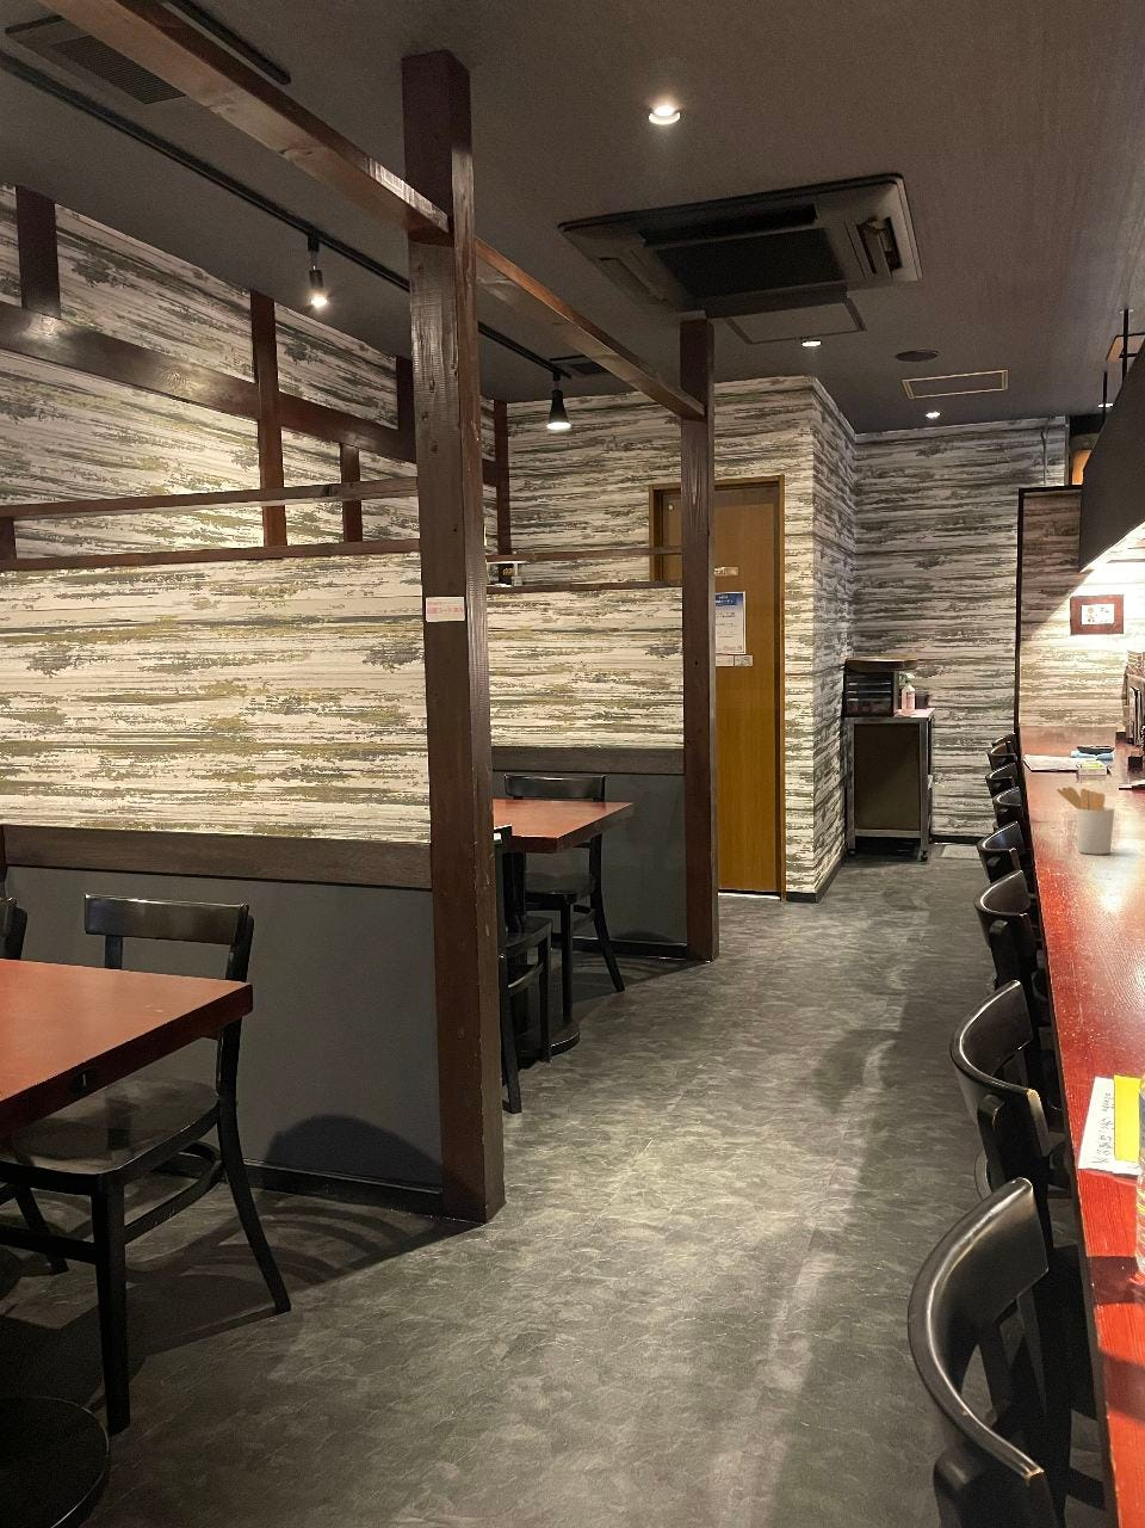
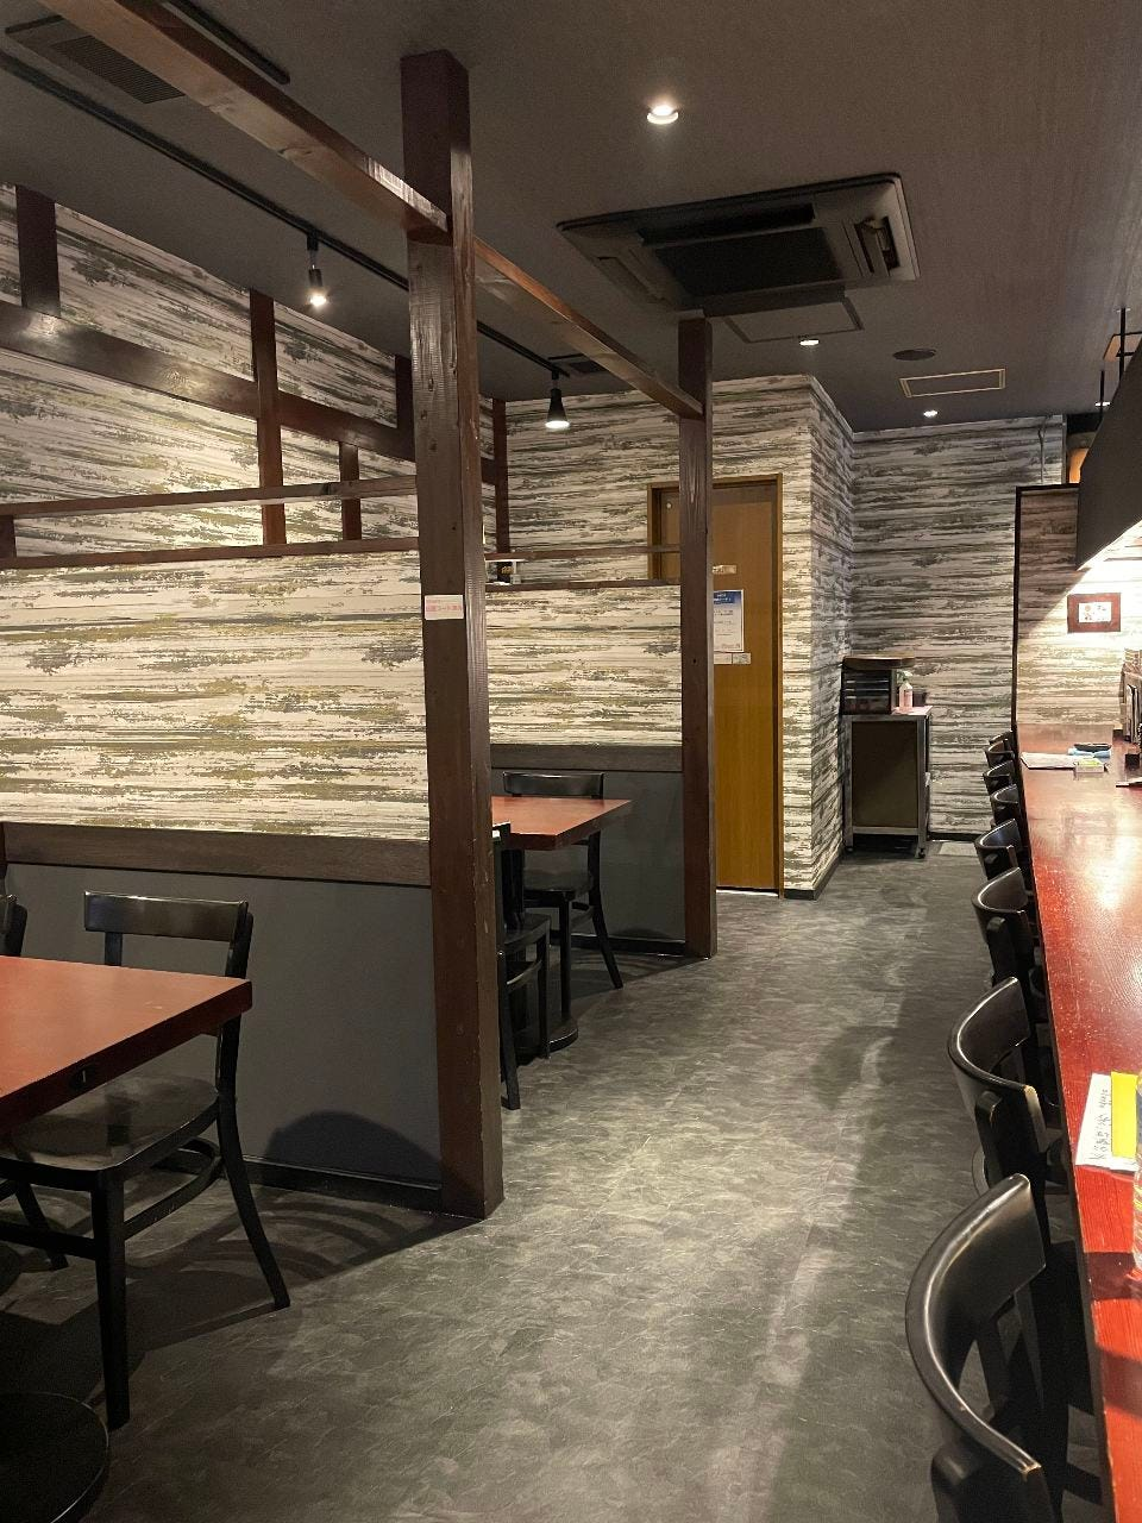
- utensil holder (1085, 818)
